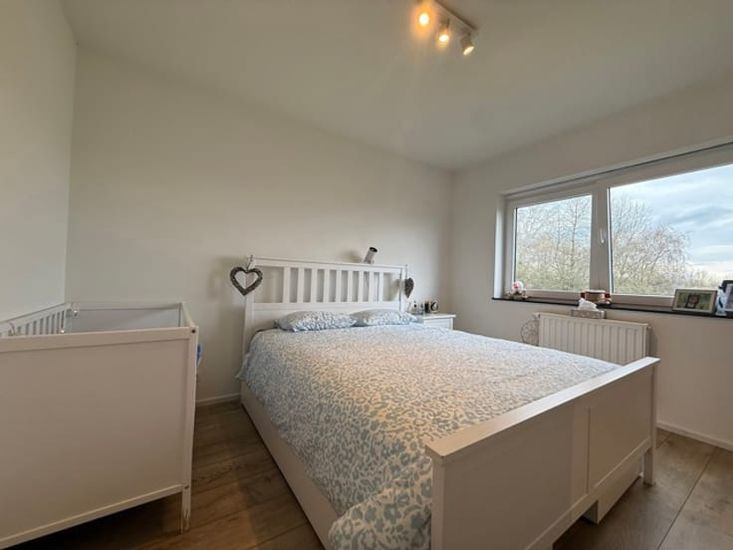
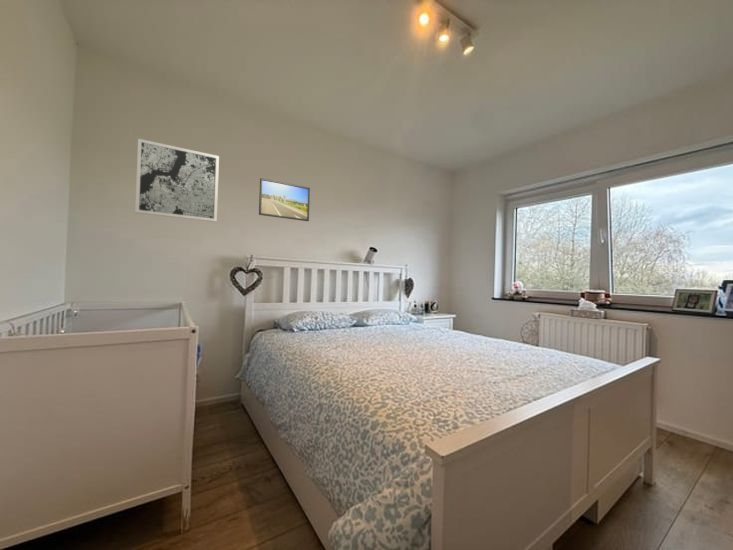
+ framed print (285, 200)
+ wall art (179, 183)
